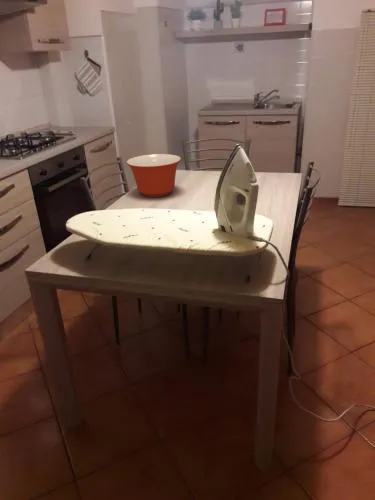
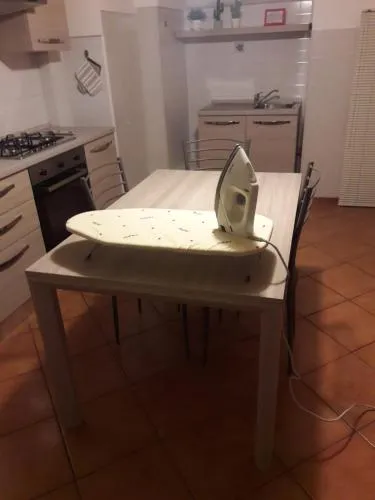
- mixing bowl (155, 176)
